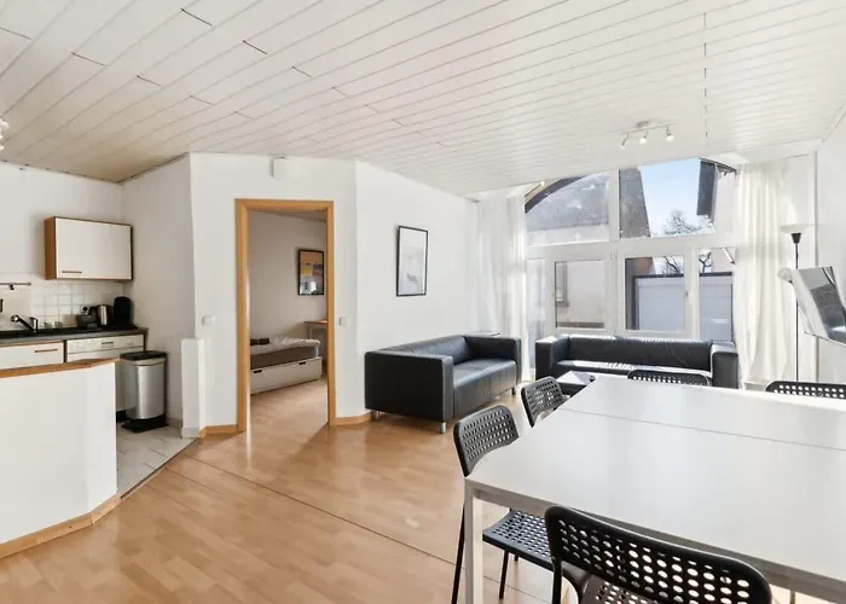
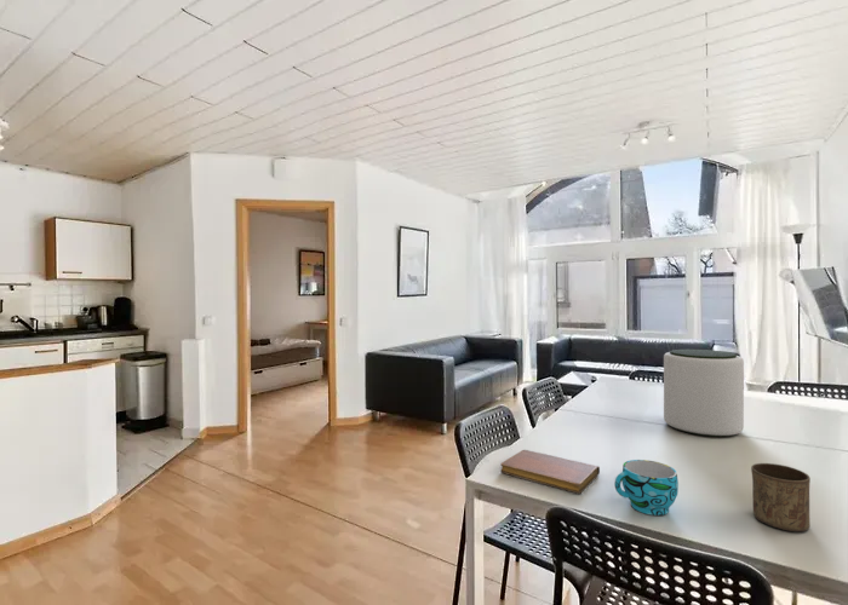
+ cup (647, 488)
+ notebook (549, 468)
+ plant pot (701, 390)
+ cup (779, 496)
